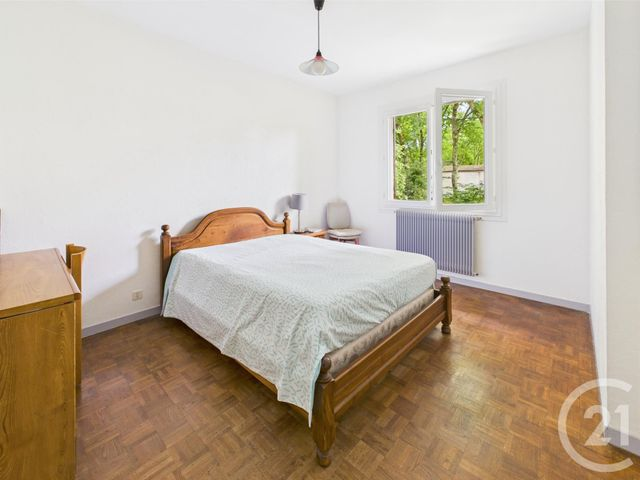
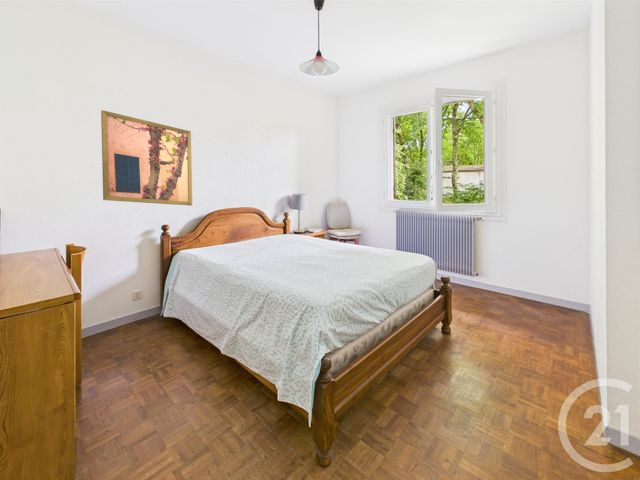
+ wall art (150, 162)
